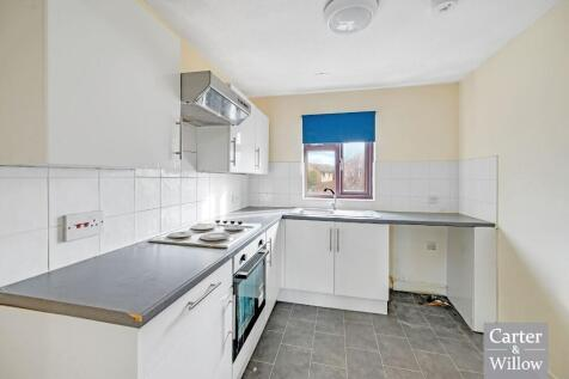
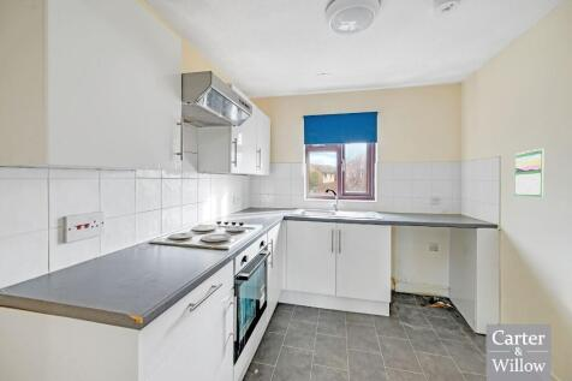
+ calendar (528, 173)
